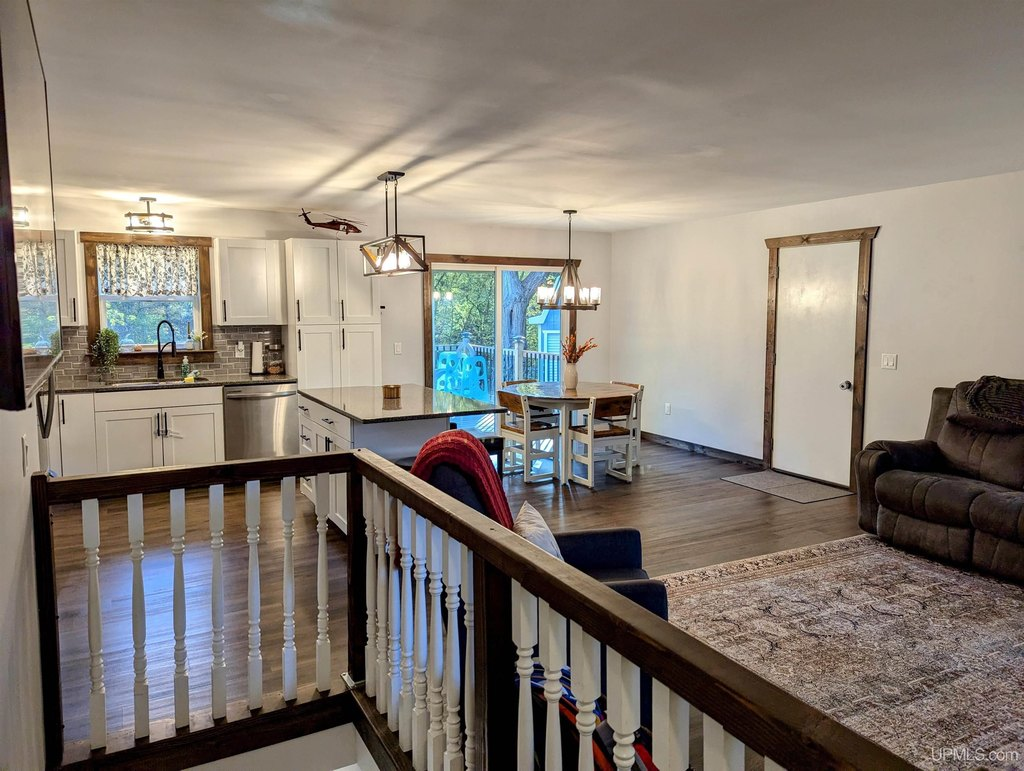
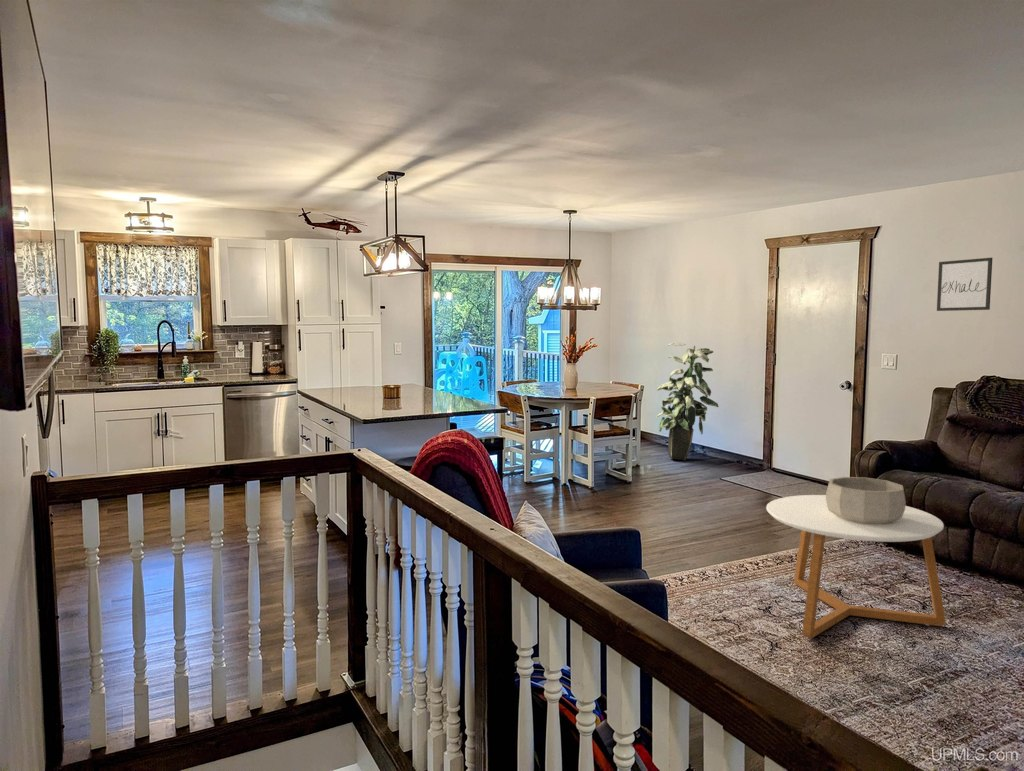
+ indoor plant (683, 401)
+ decorative bowl (864, 500)
+ coffee table (853, 539)
+ wall art (963, 285)
